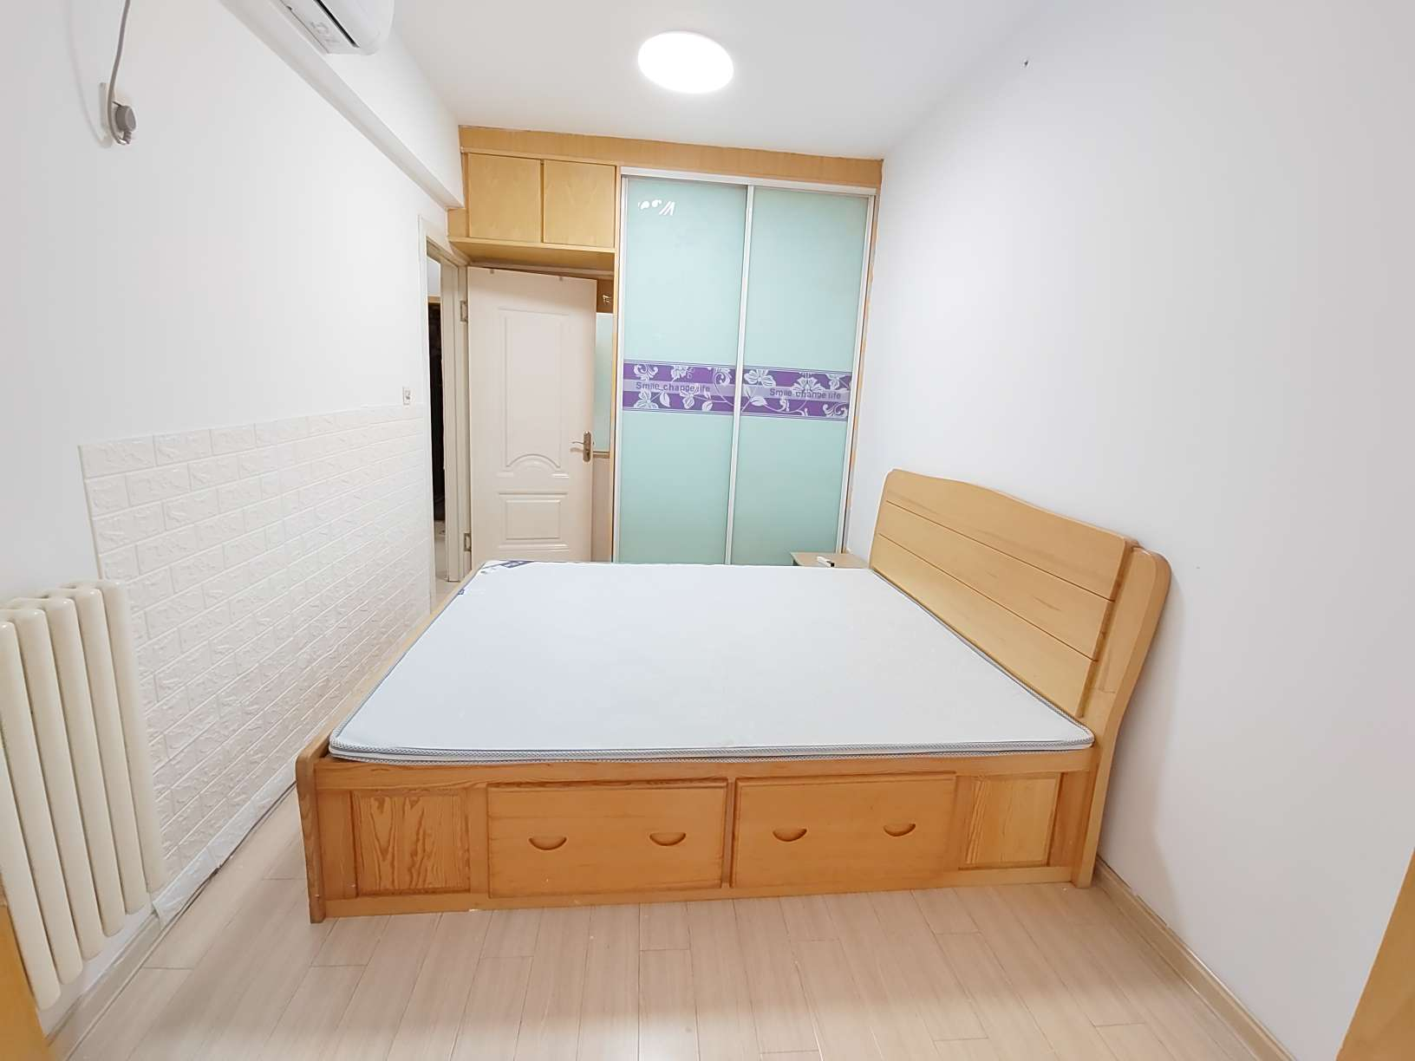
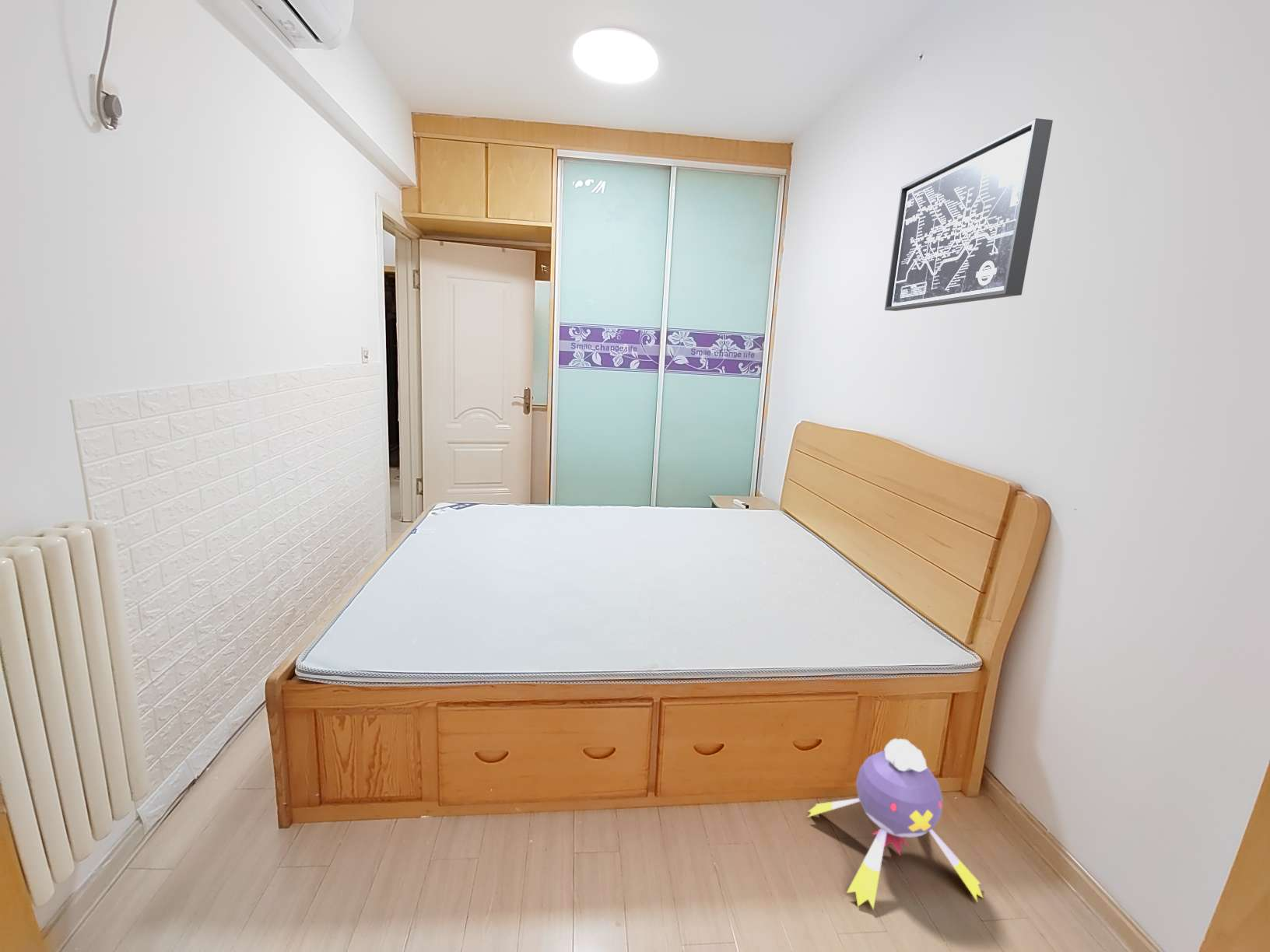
+ wall art (952, 233)
+ plush toy (897, 799)
